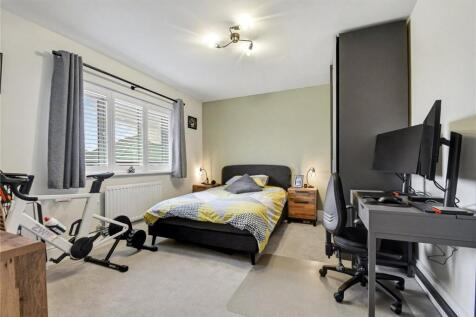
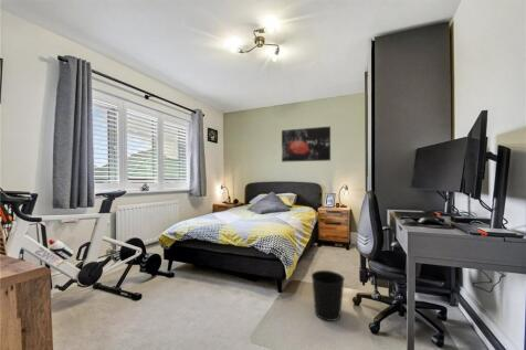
+ wall art (305, 145)
+ wastebasket (327, 295)
